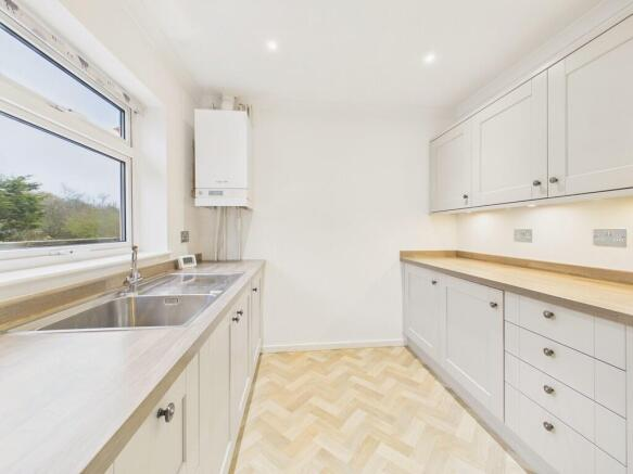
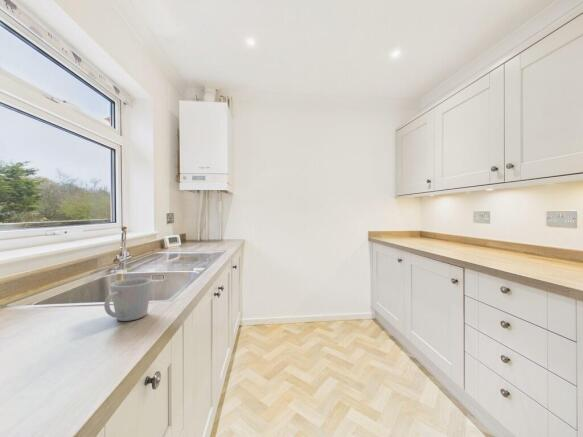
+ mug (126, 301)
